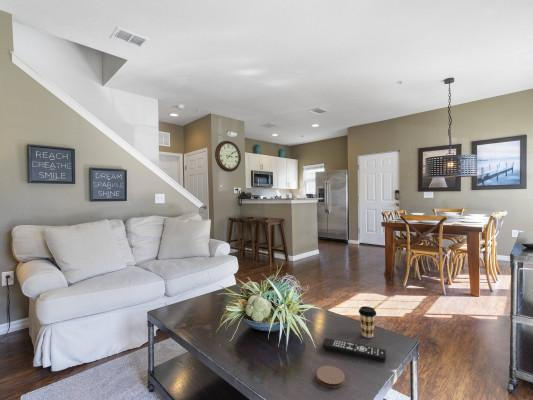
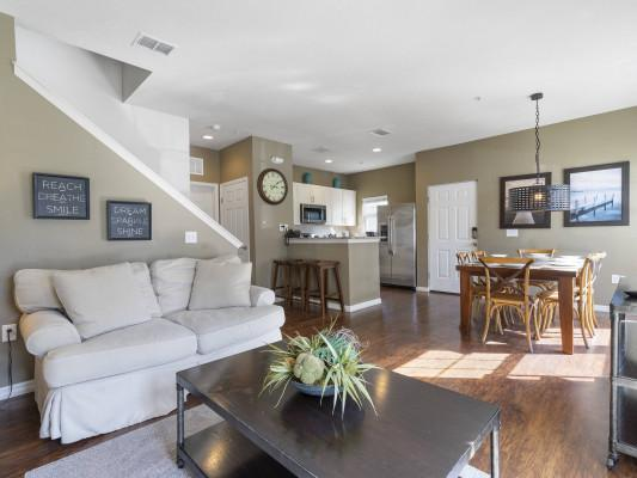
- remote control (353, 349)
- coaster (330, 376)
- coffee cup (367, 322)
